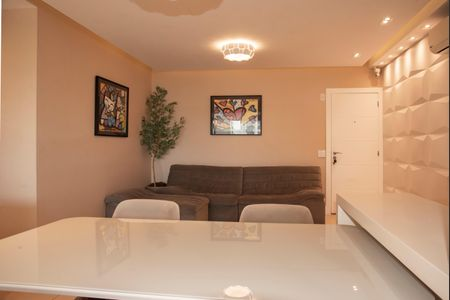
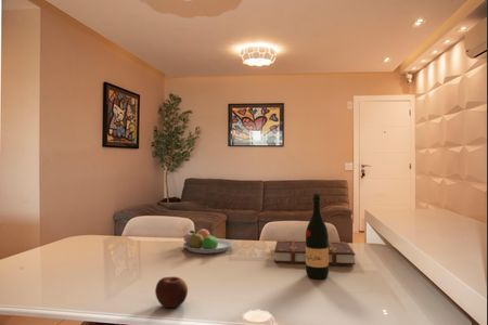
+ book (305, 250)
+ wine bottle (317, 234)
+ fruit bowl (207, 238)
+ apple (171, 291)
